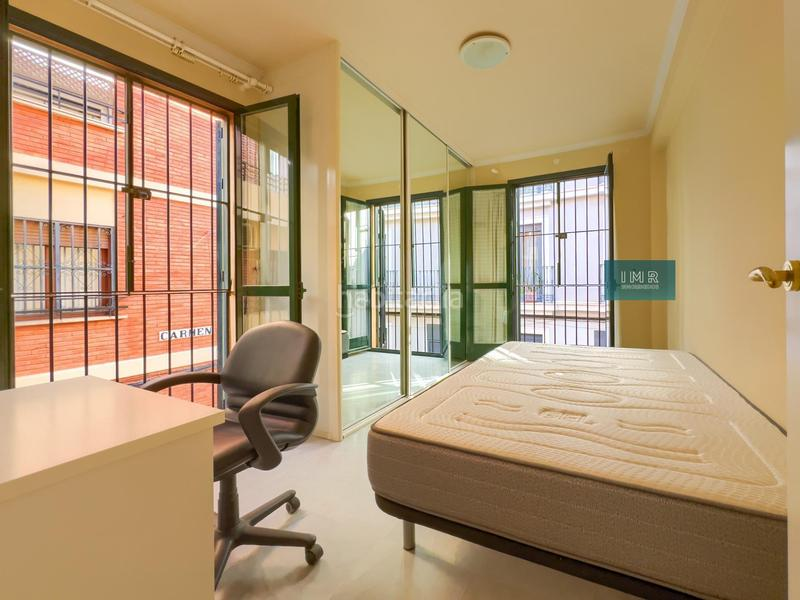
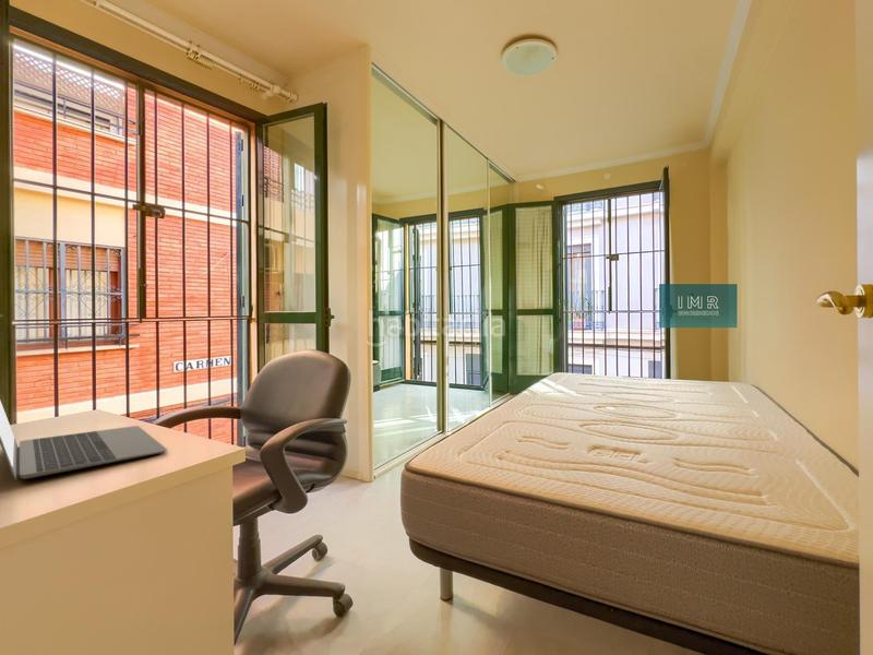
+ laptop (74, 433)
